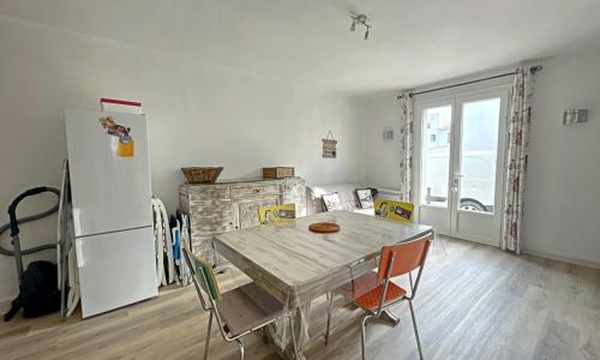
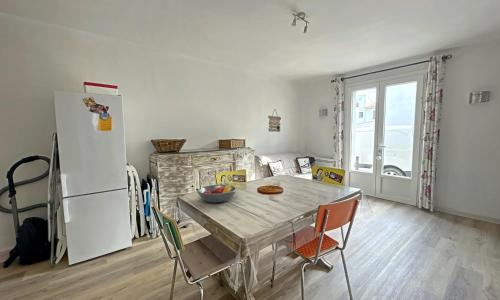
+ fruit bowl (217, 193)
